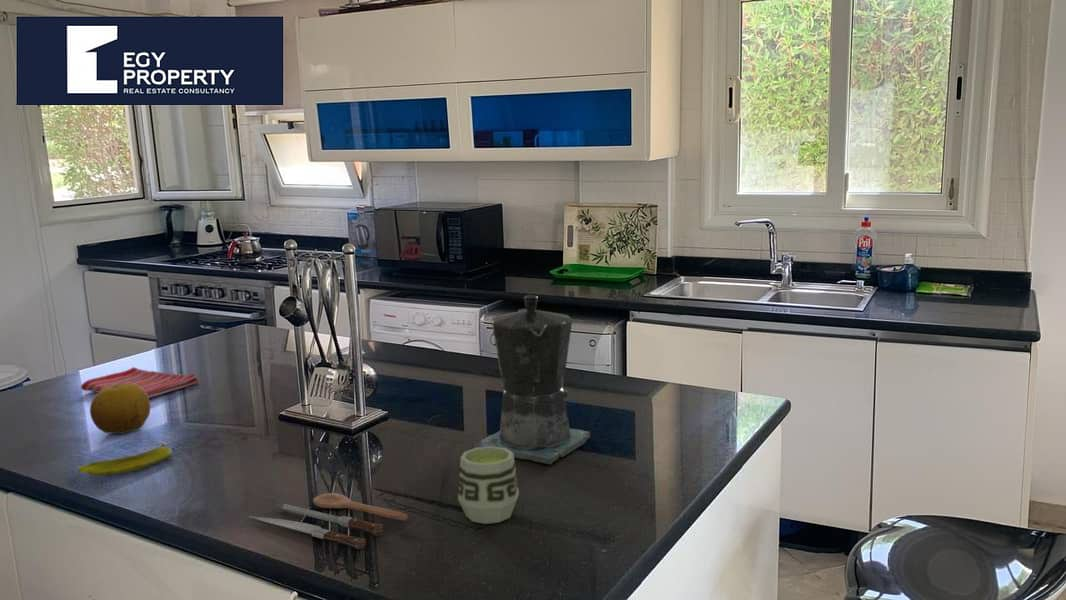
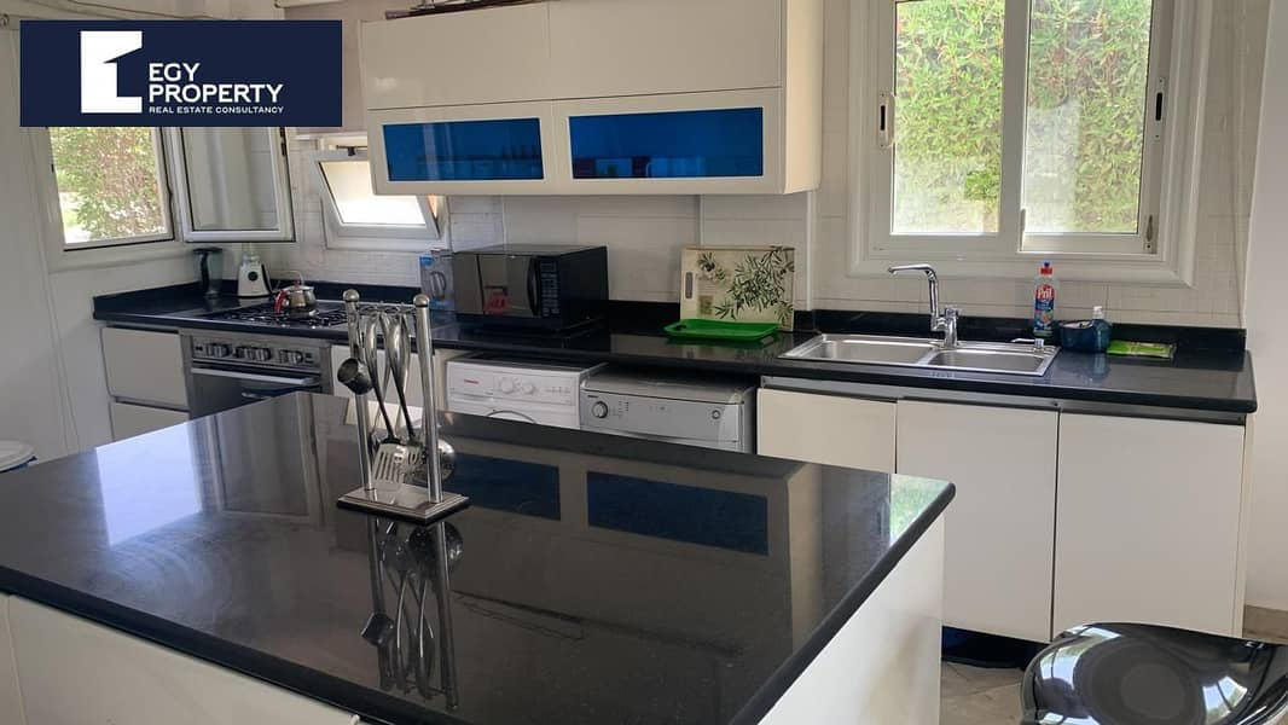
- spoon (329, 515)
- dish towel (139, 382)
- banana (132, 458)
- coffee maker (532, 370)
- fruit (120, 408)
- cup (488, 484)
